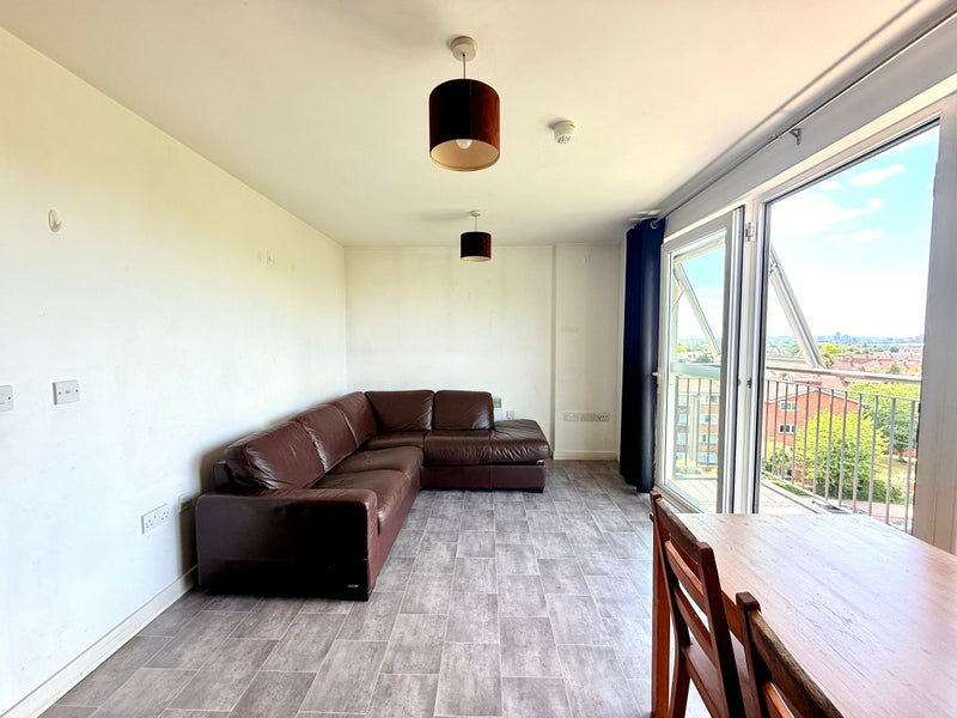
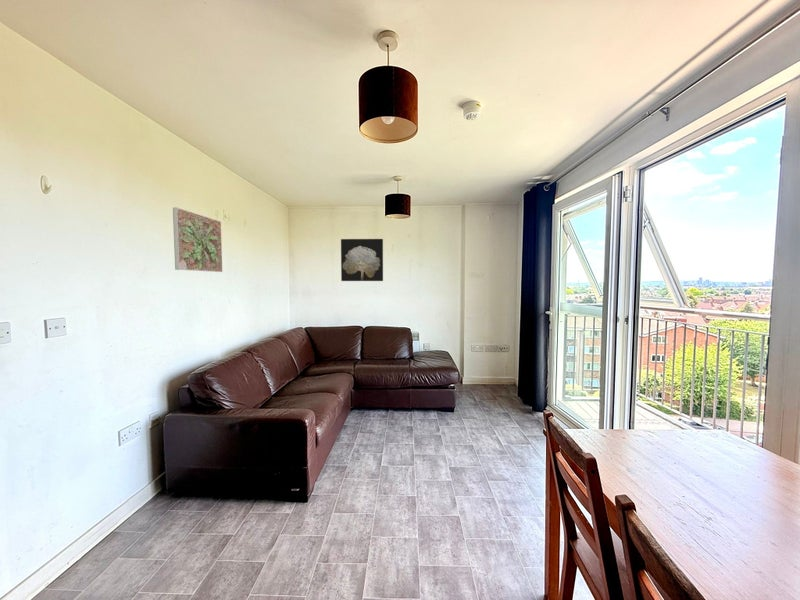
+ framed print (200, 243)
+ wall art (362, 260)
